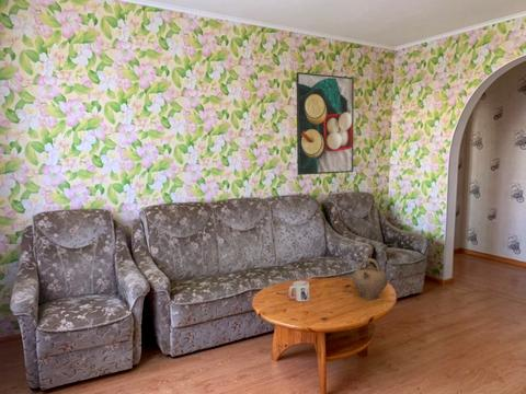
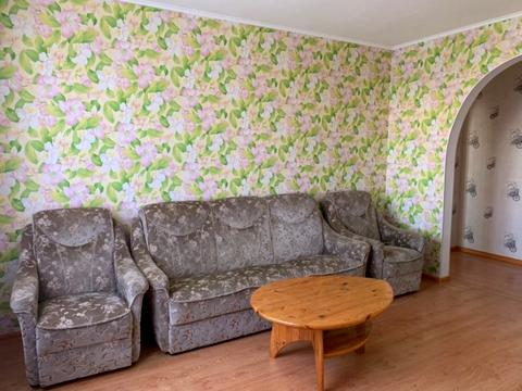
- jug (369, 278)
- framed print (325, 125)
- mug (298, 291)
